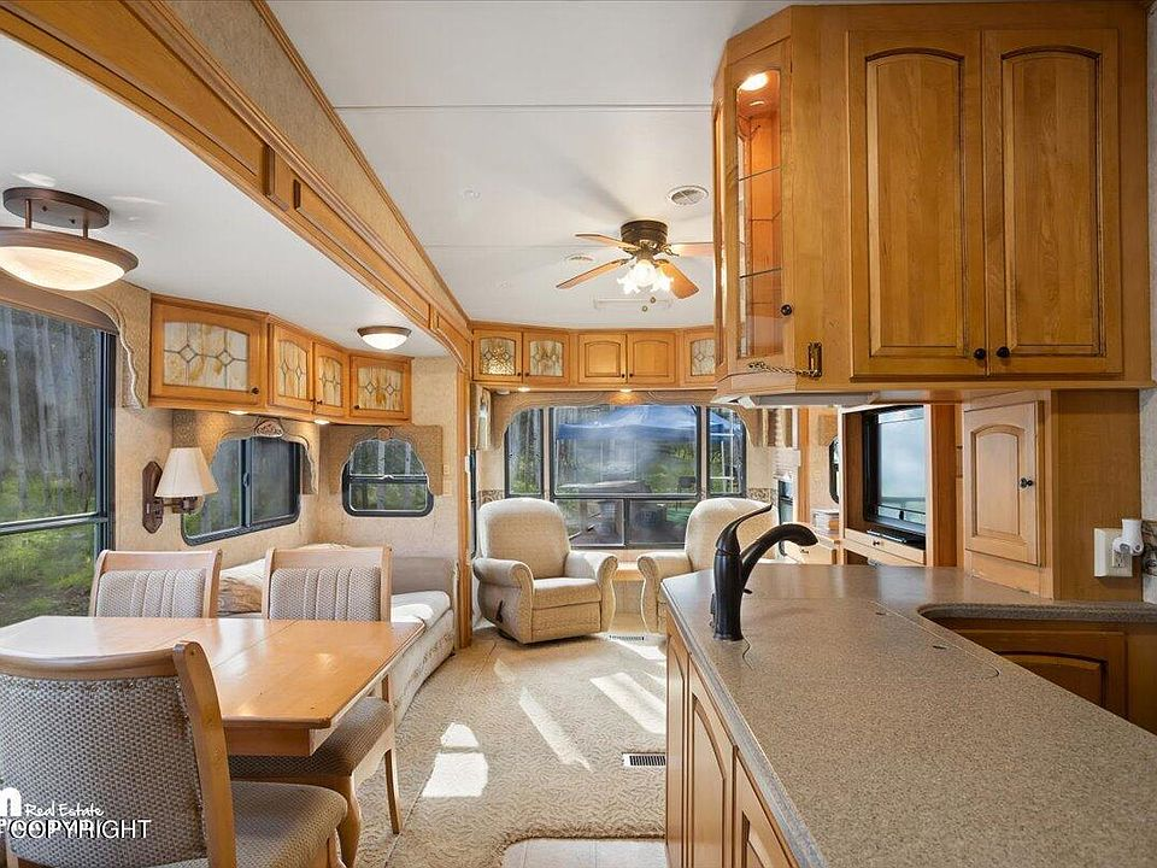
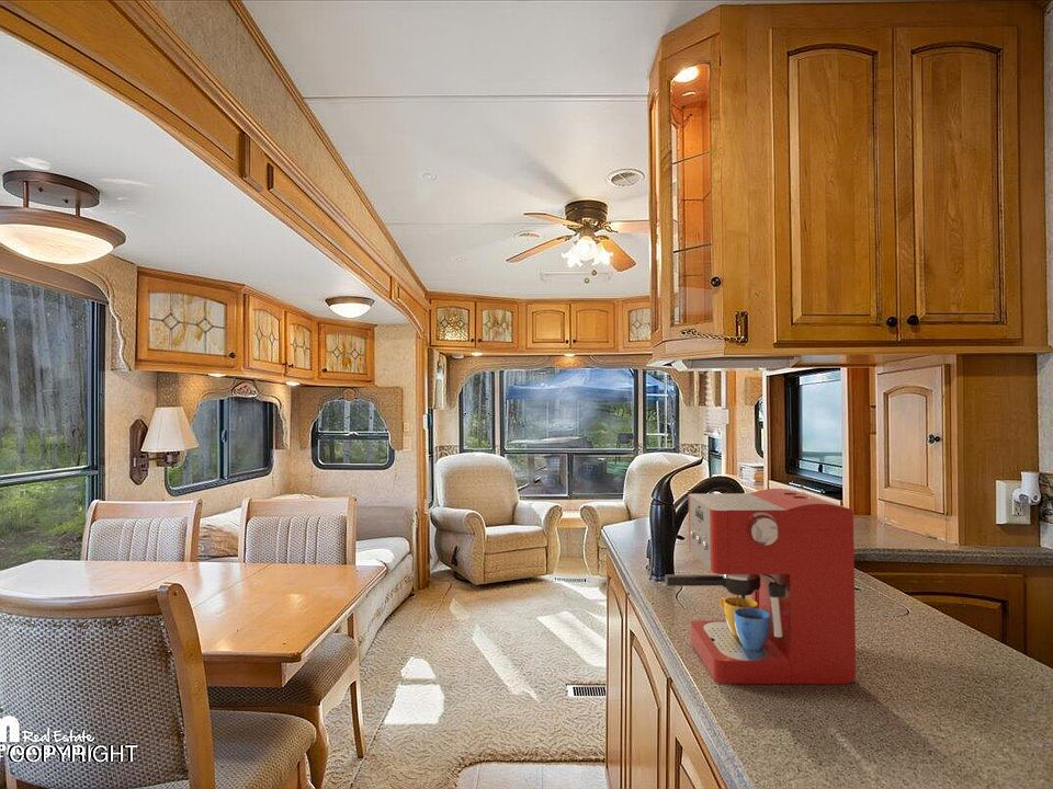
+ coffee maker (766, 578)
